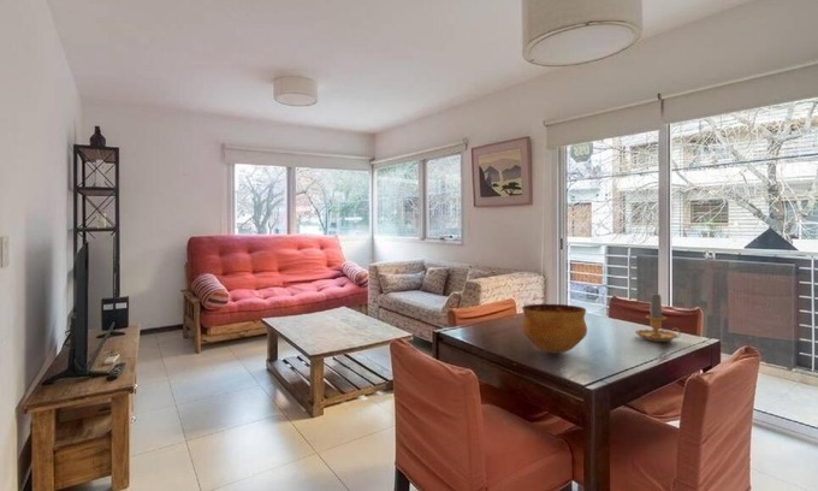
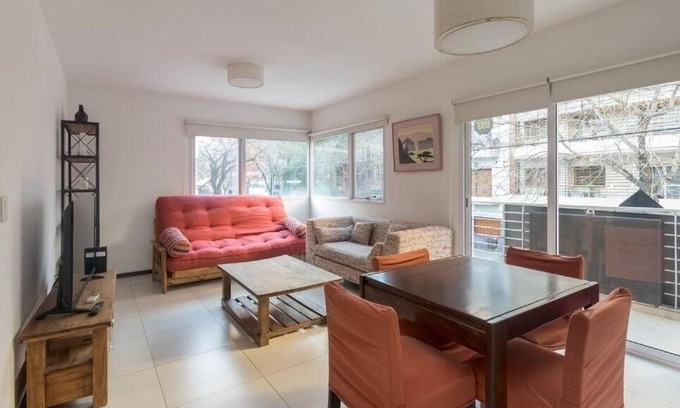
- candle (659, 315)
- bowl (553, 330)
